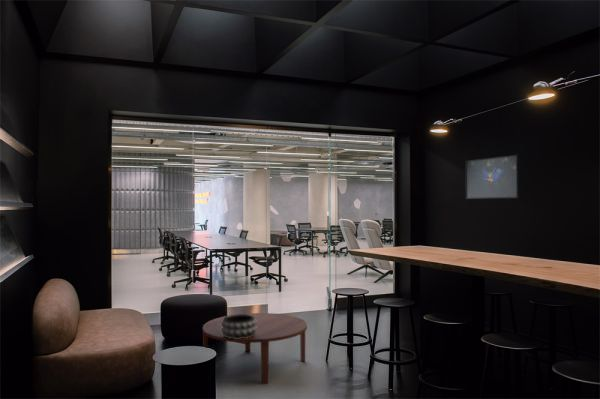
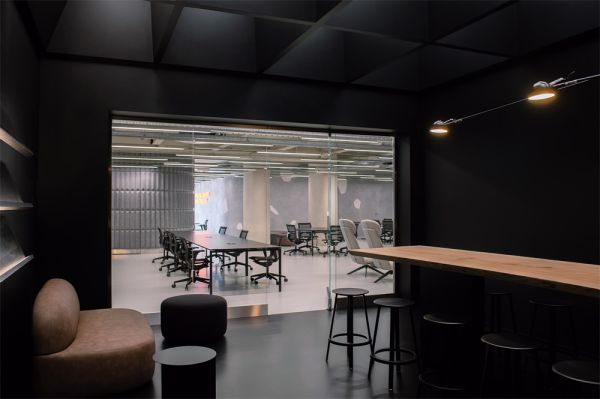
- coffee table (255, 342)
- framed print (490, 178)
- decorative bowl (239, 325)
